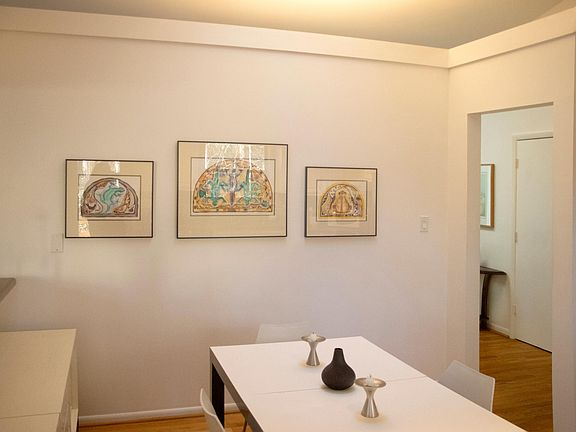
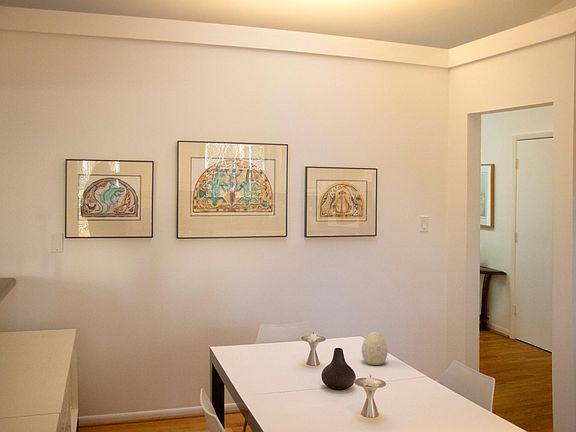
+ decorative egg (374, 347)
